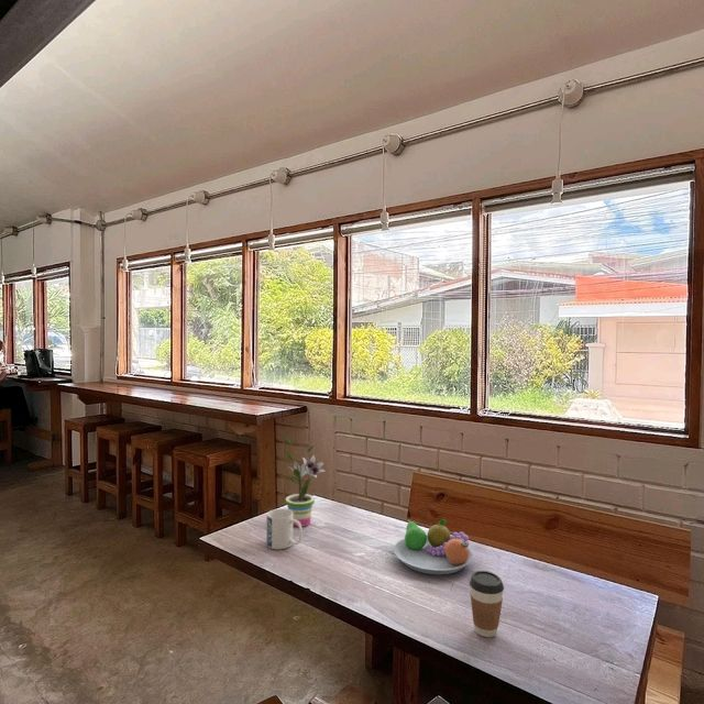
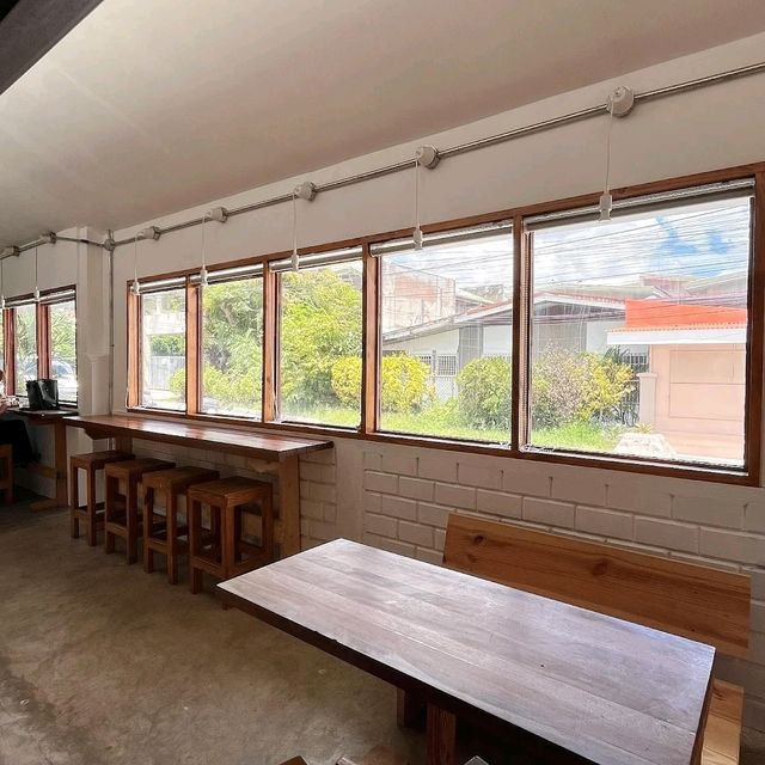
- coffee cup (485, 604)
- potted plant (304, 477)
- mug (285, 529)
- fruit bowl (431, 542)
